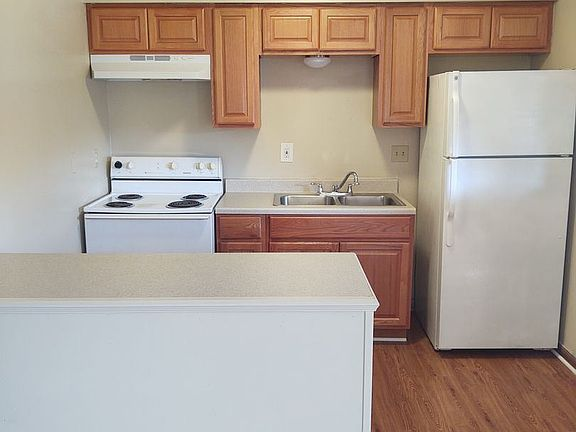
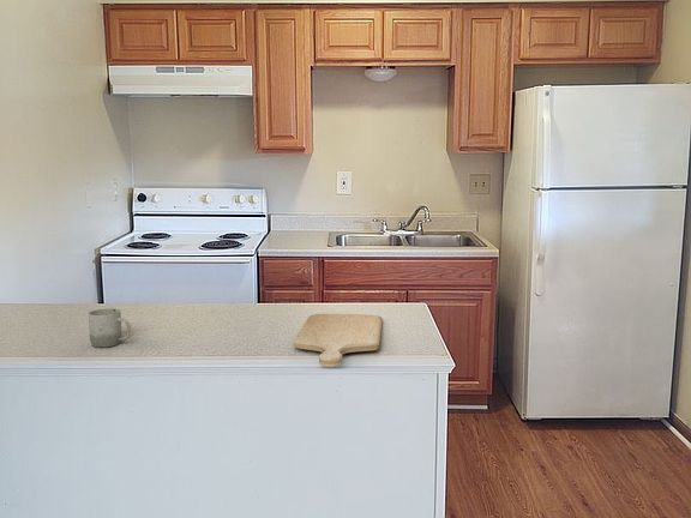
+ cup (110, 327)
+ chopping board (338, 336)
